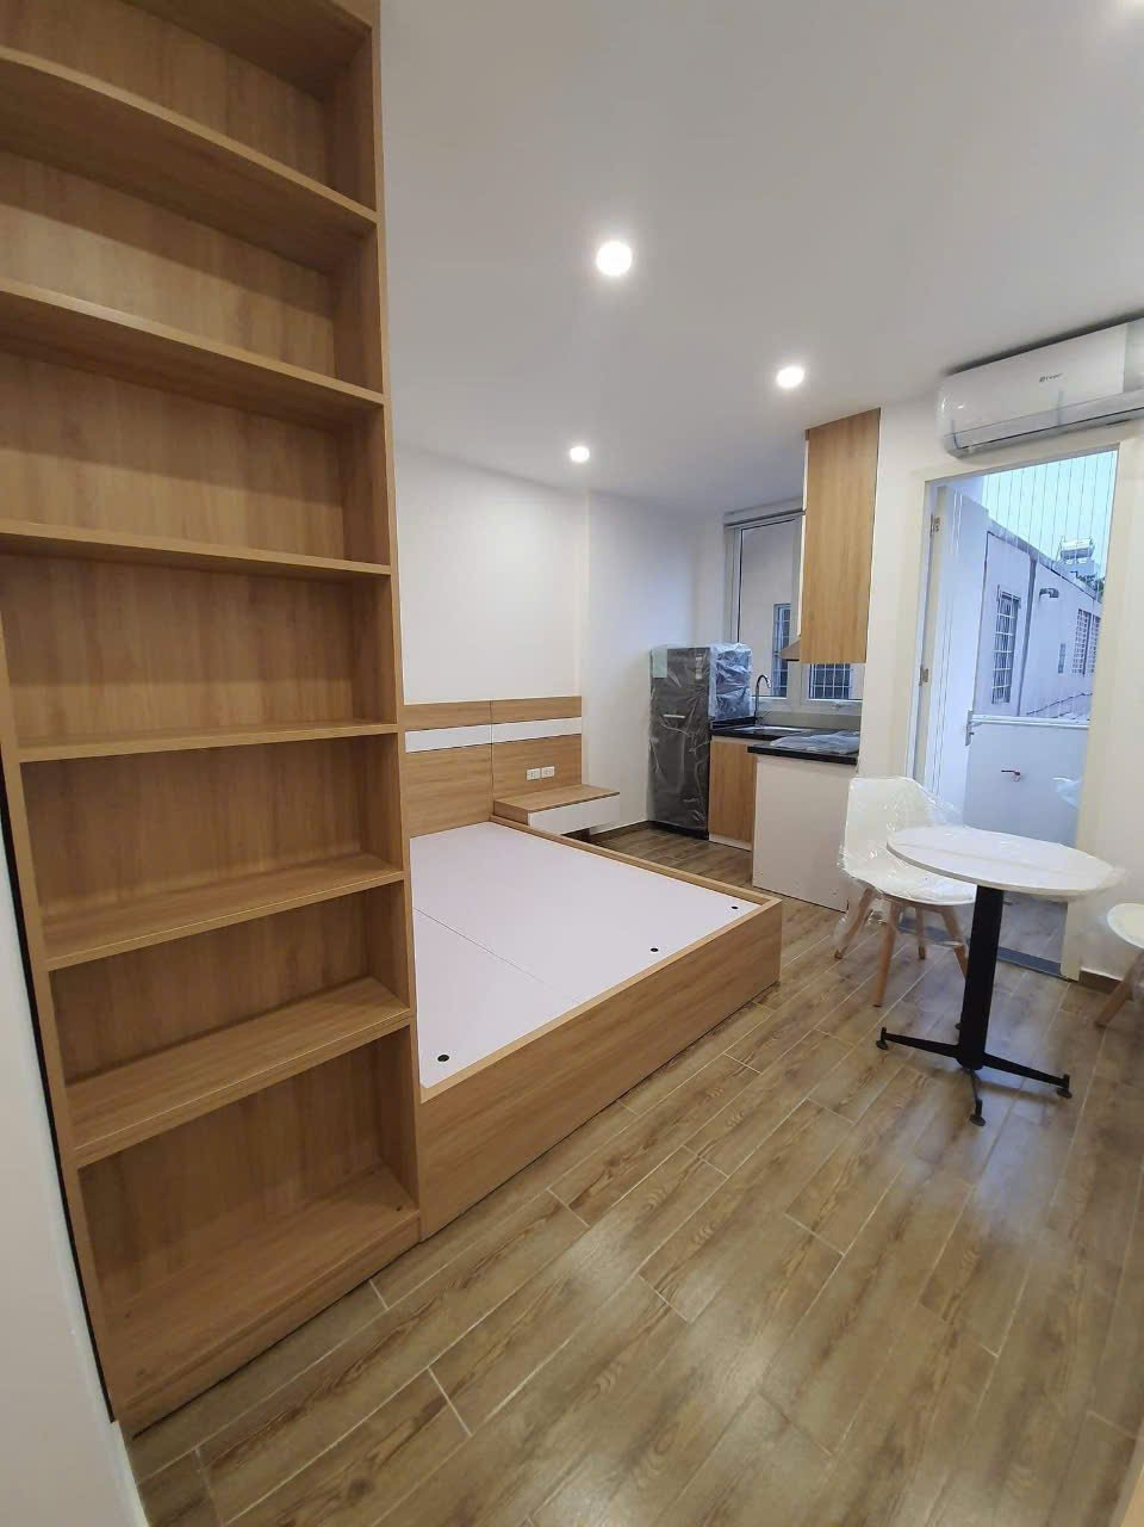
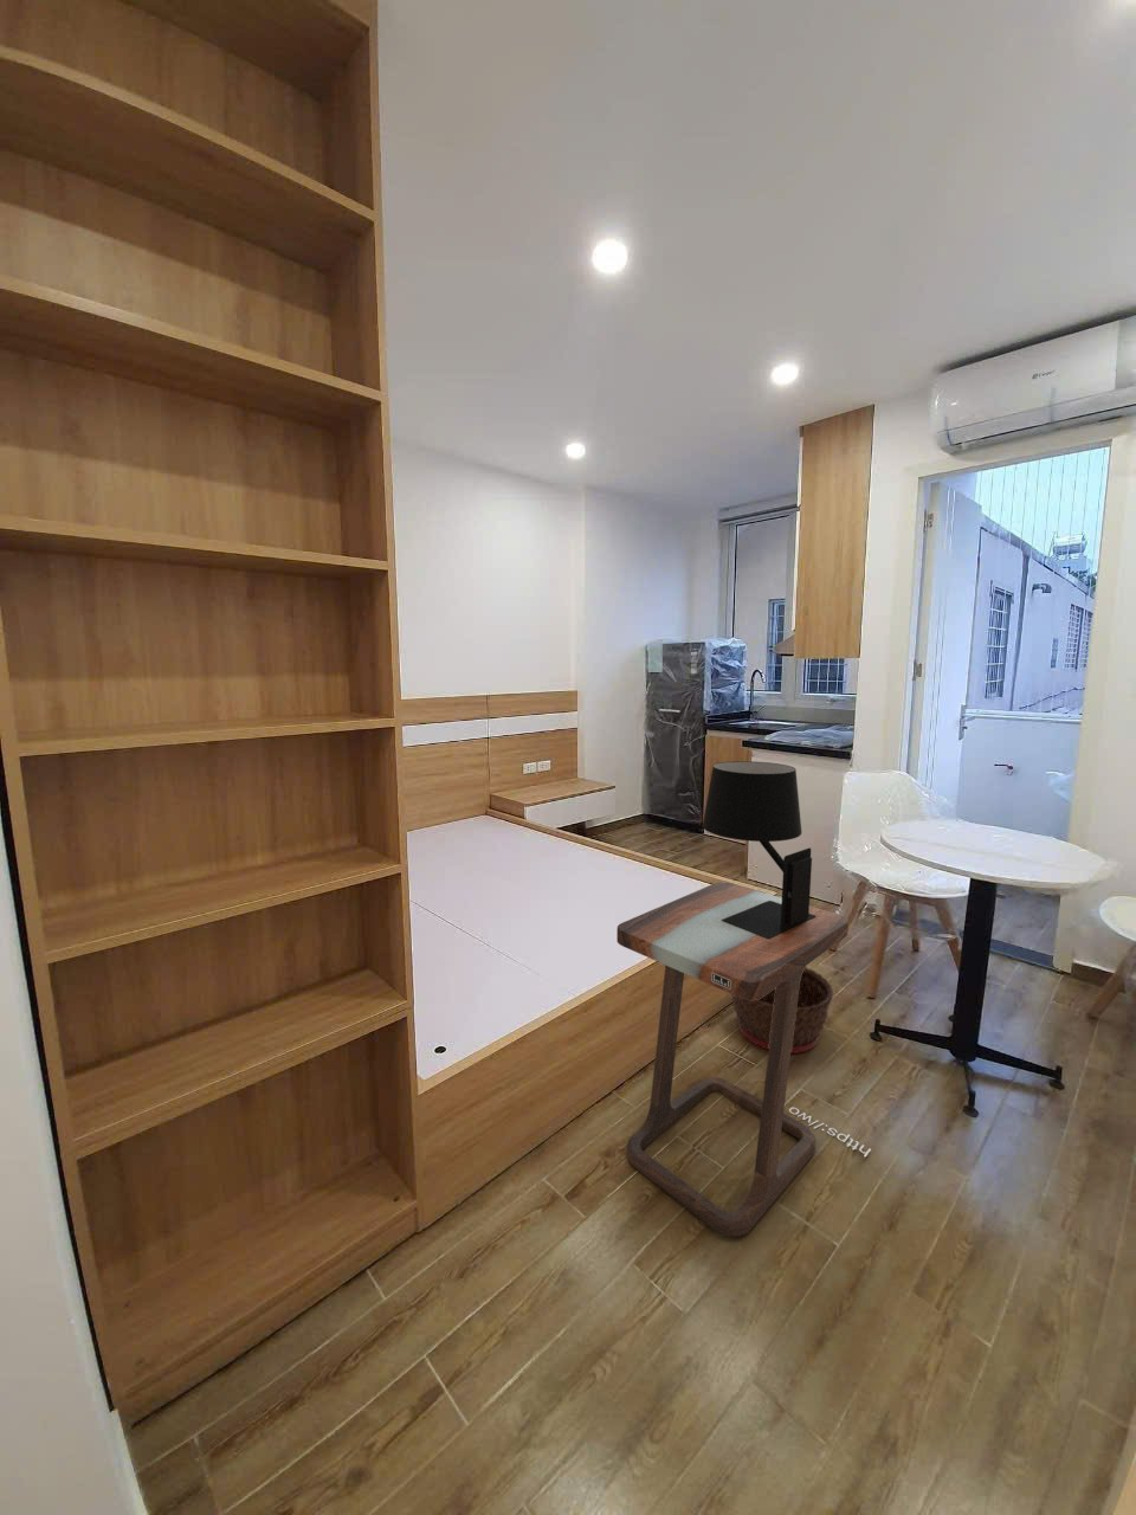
+ table lamp (754, 840)
+ side table (743, 997)
+ basket (773, 1004)
